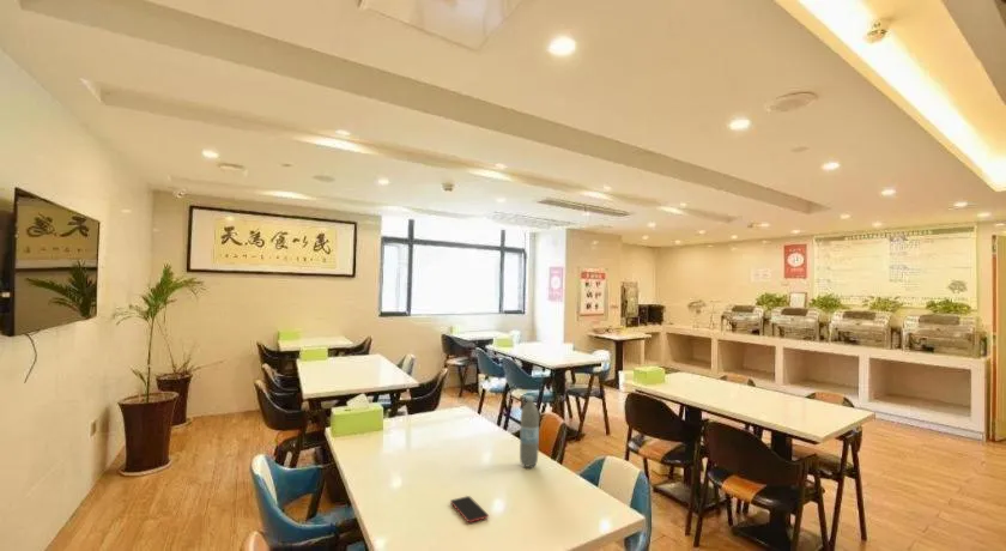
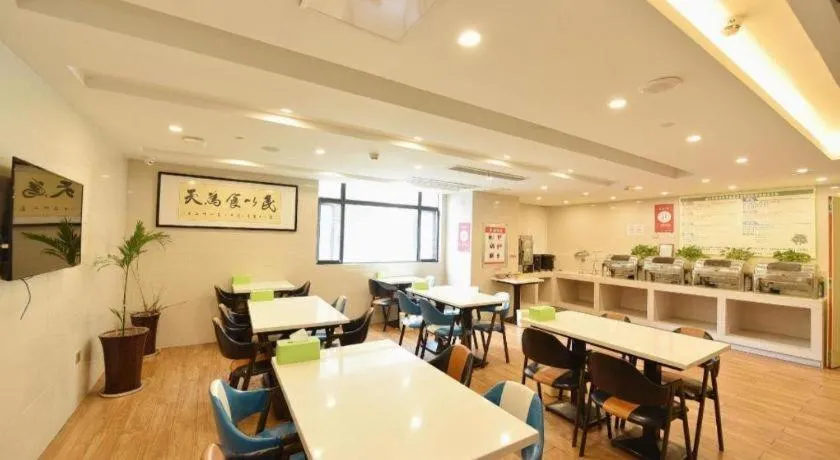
- smartphone (468, 508)
- water bottle (529, 430)
